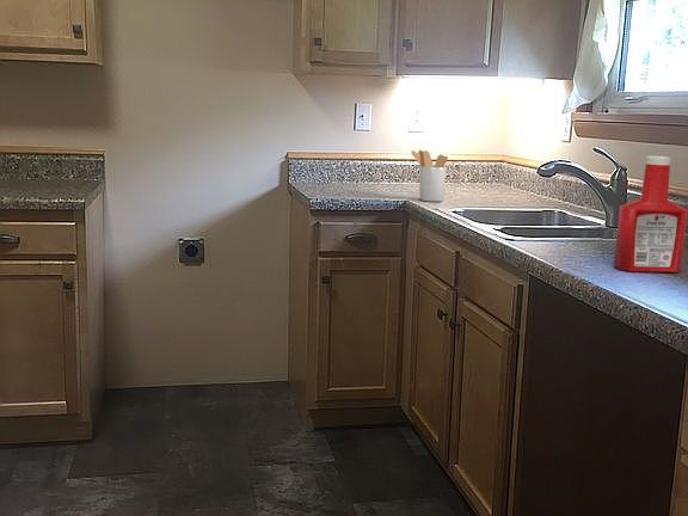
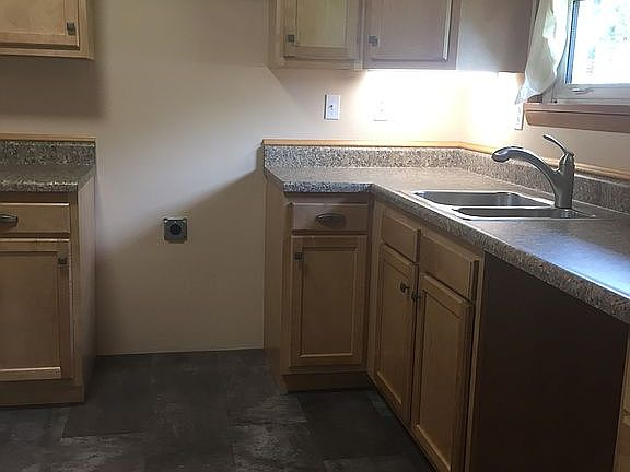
- soap bottle (652, 213)
- utensil holder (428, 173)
